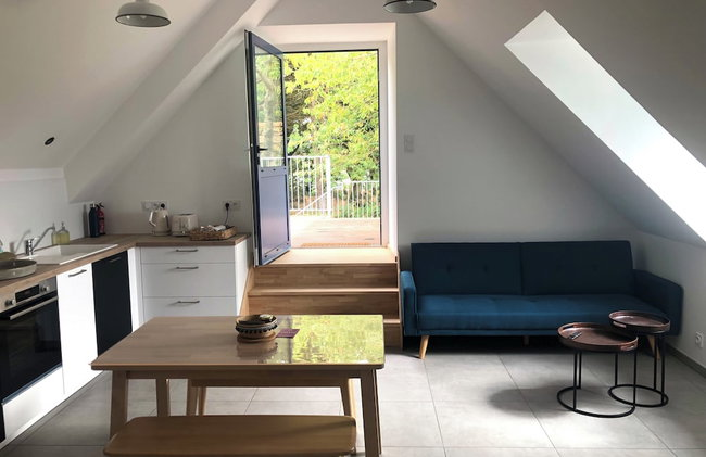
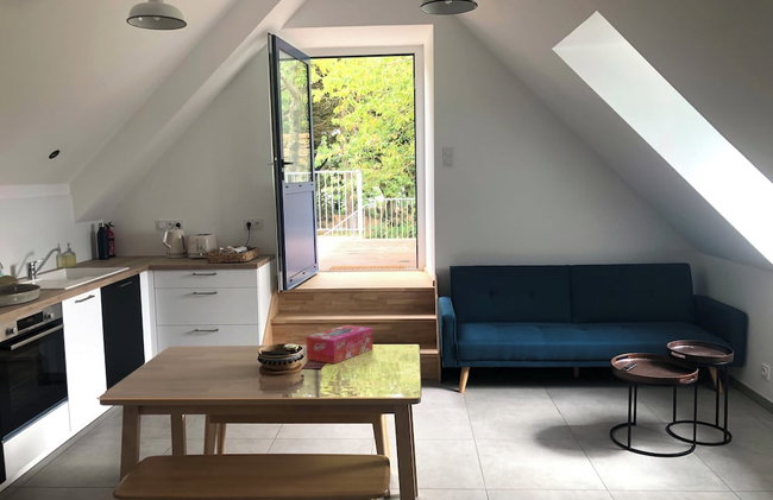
+ tissue box (340, 342)
